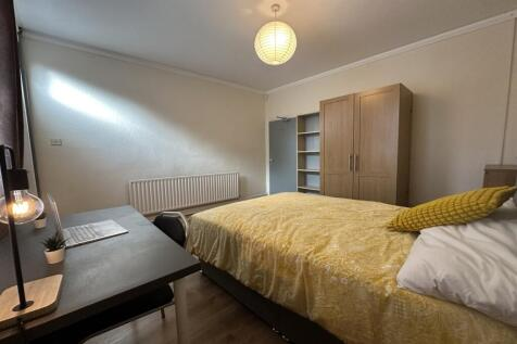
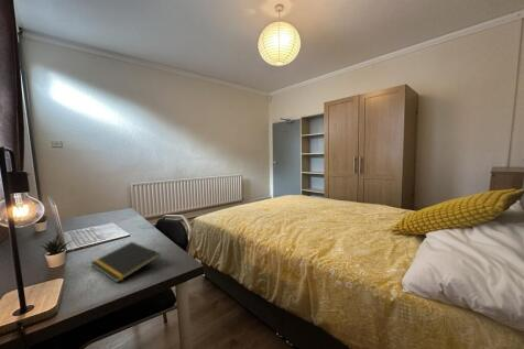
+ notepad (125, 259)
